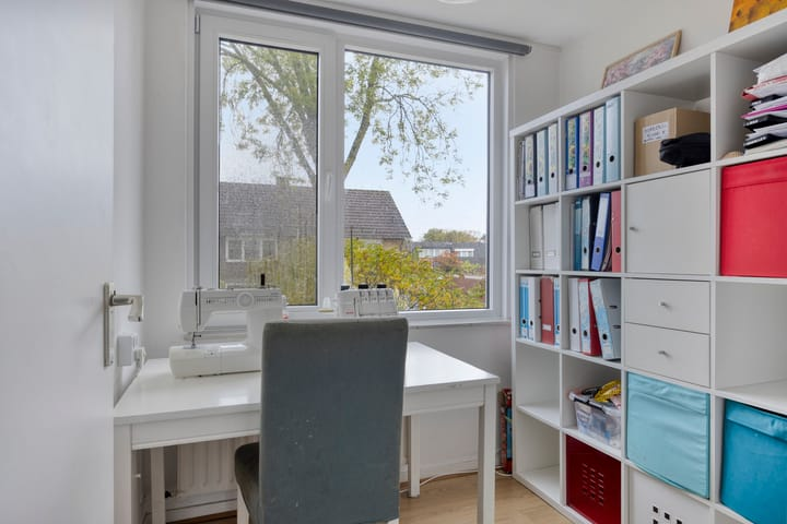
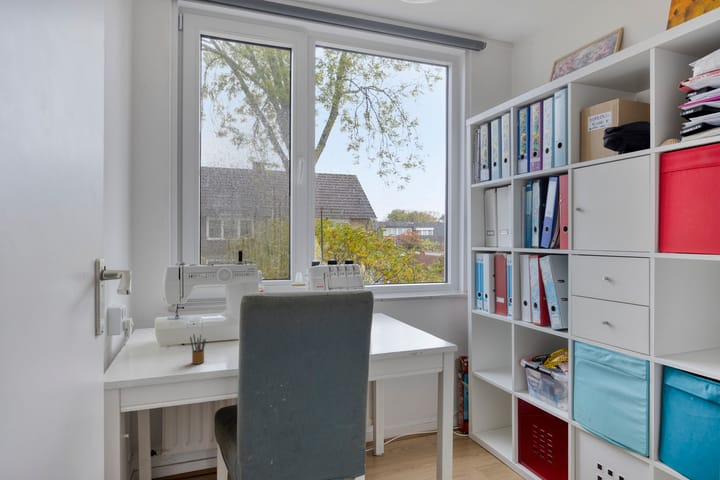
+ pencil box (197, 348)
